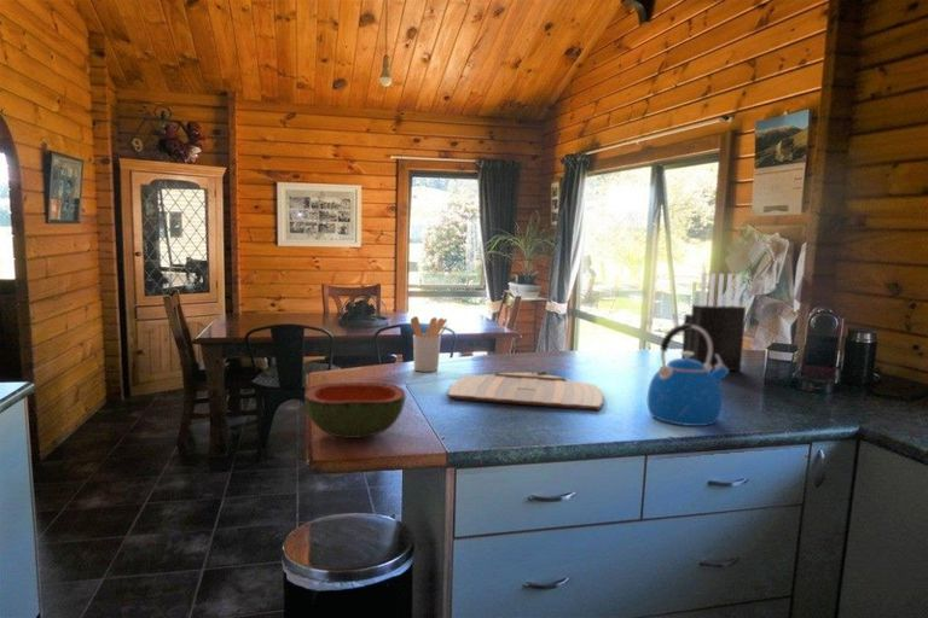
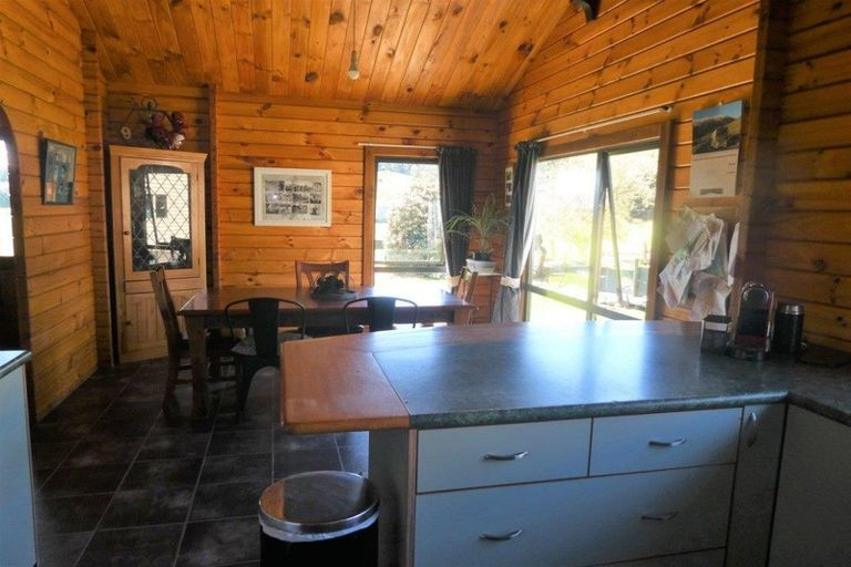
- utensil holder (430, 342)
- bowl (354, 413)
- knife block (712, 320)
- kettle (692, 369)
- cutting board (527, 384)
